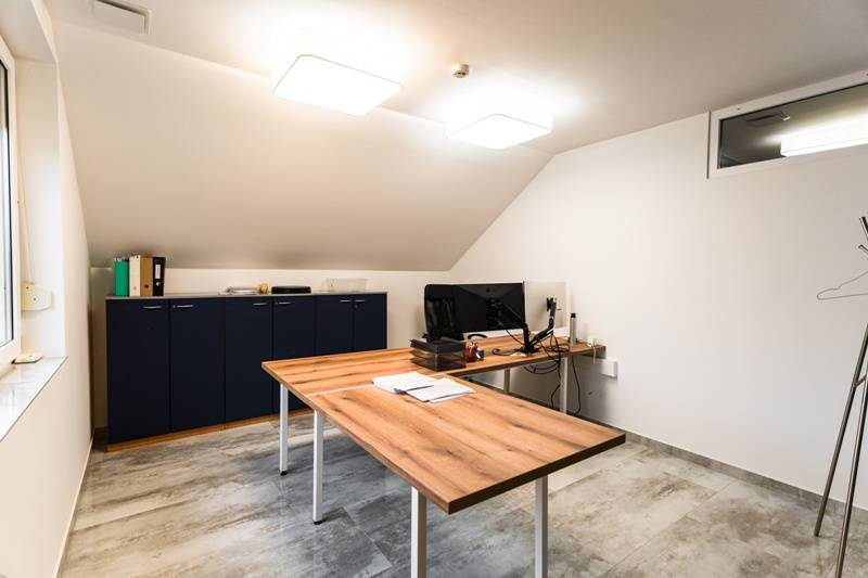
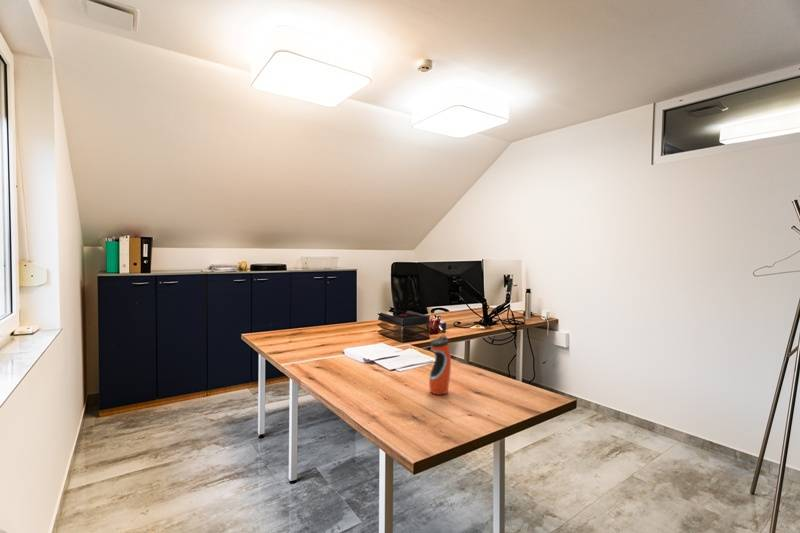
+ water bottle (440, 363)
